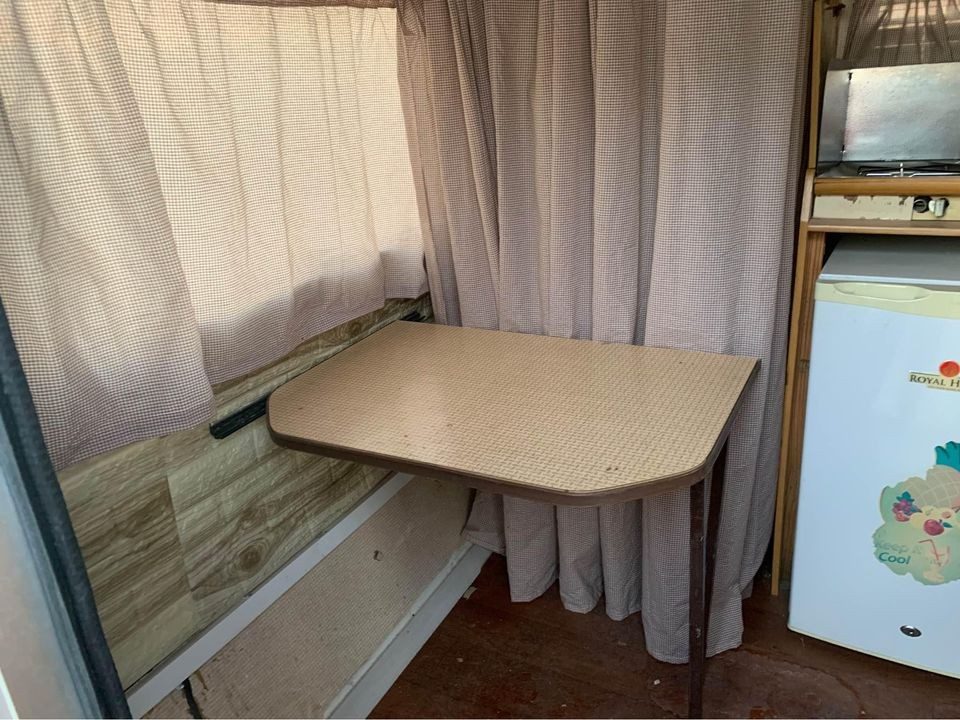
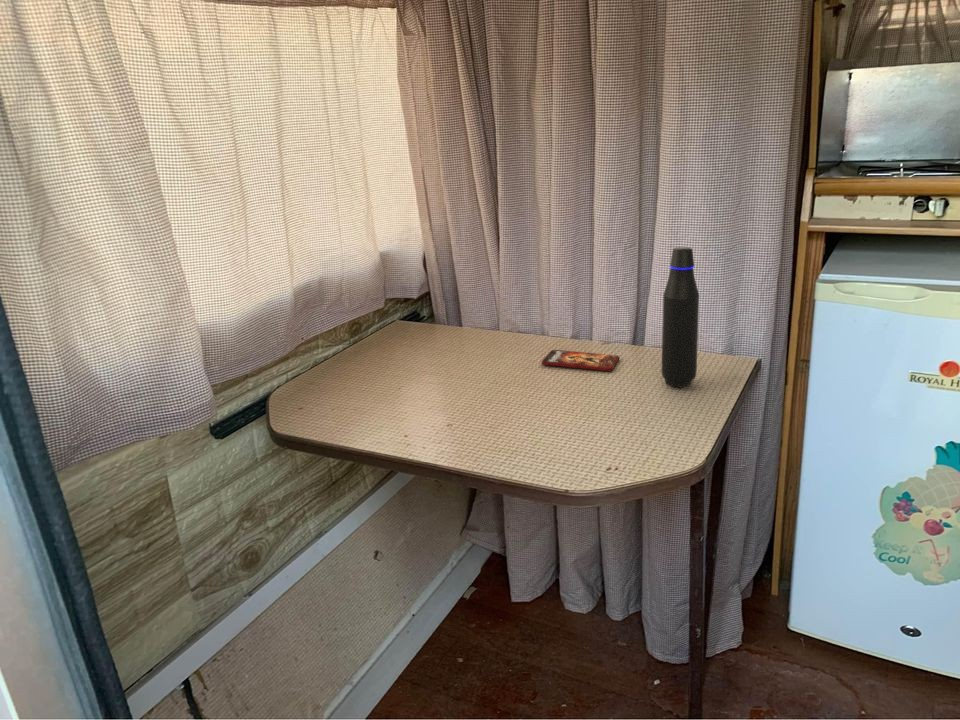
+ water bottle (680, 318)
+ smartphone (580, 360)
